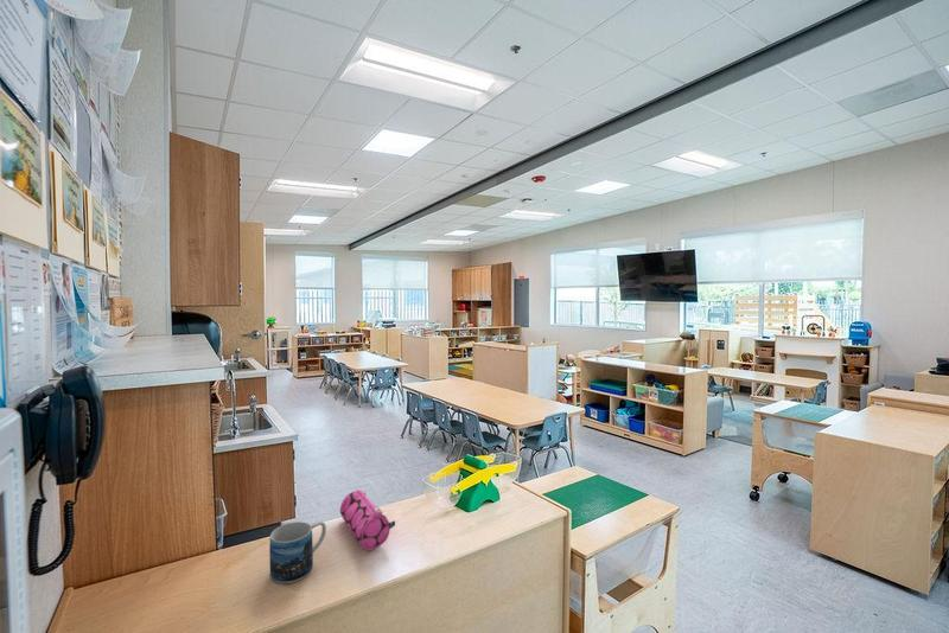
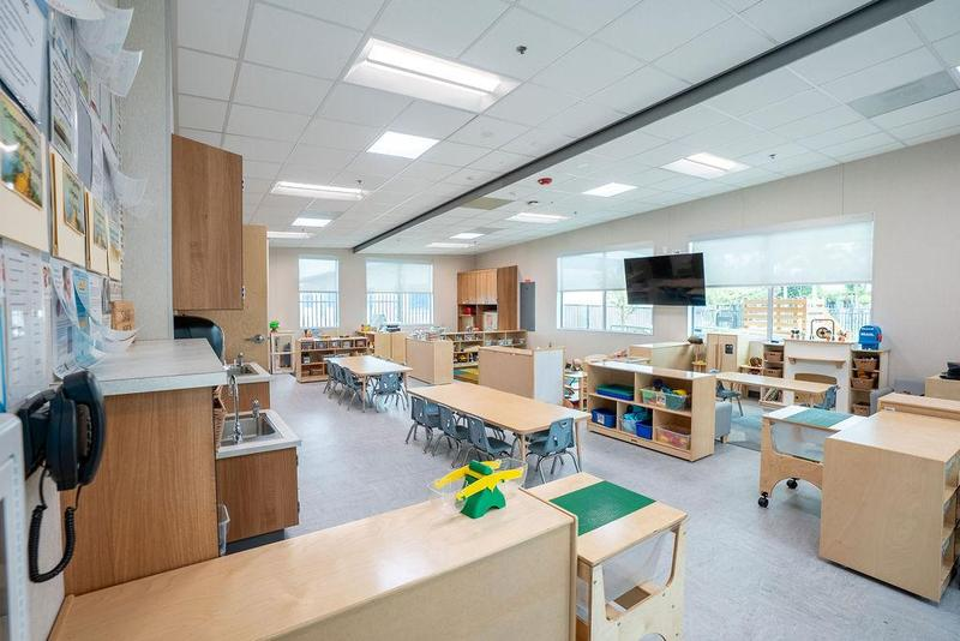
- mug (300, 546)
- pencil case (364, 514)
